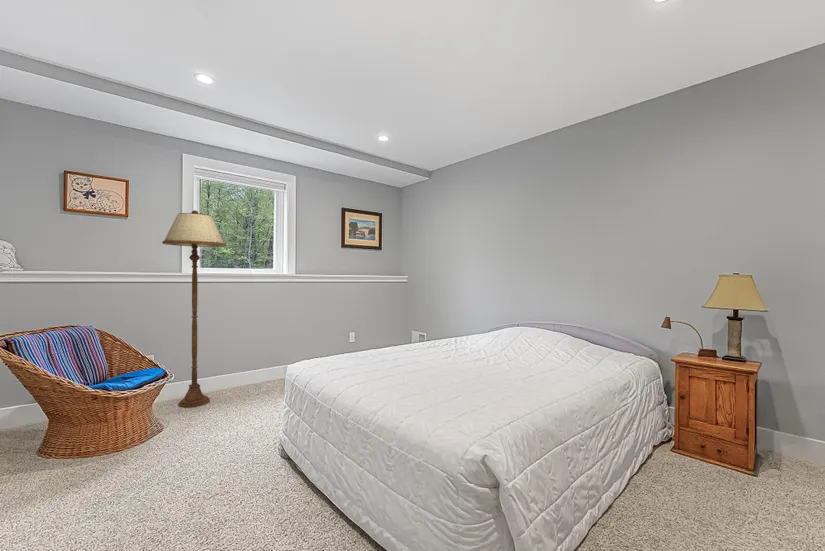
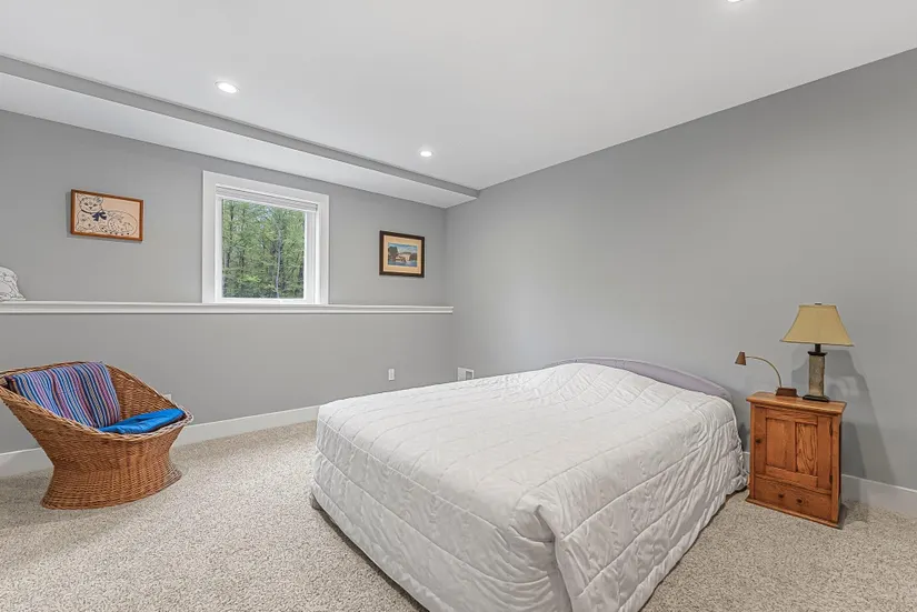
- floor lamp (194, 306)
